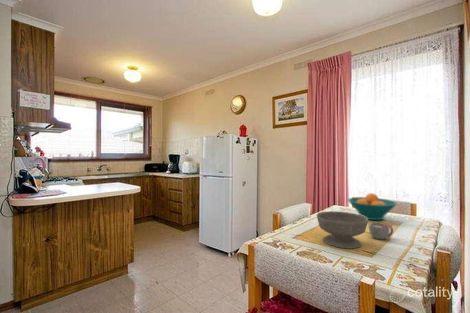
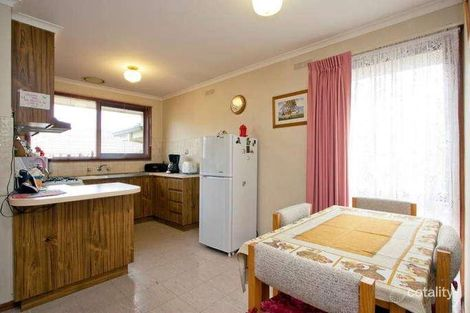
- fruit bowl (371, 205)
- bowl (341, 229)
- mug (381, 229)
